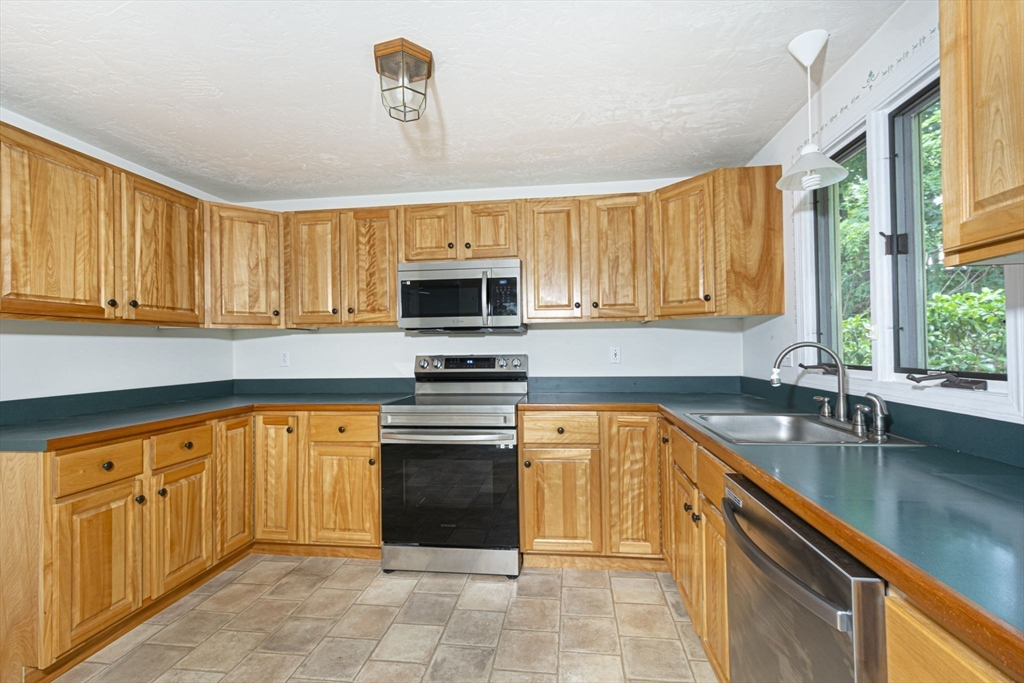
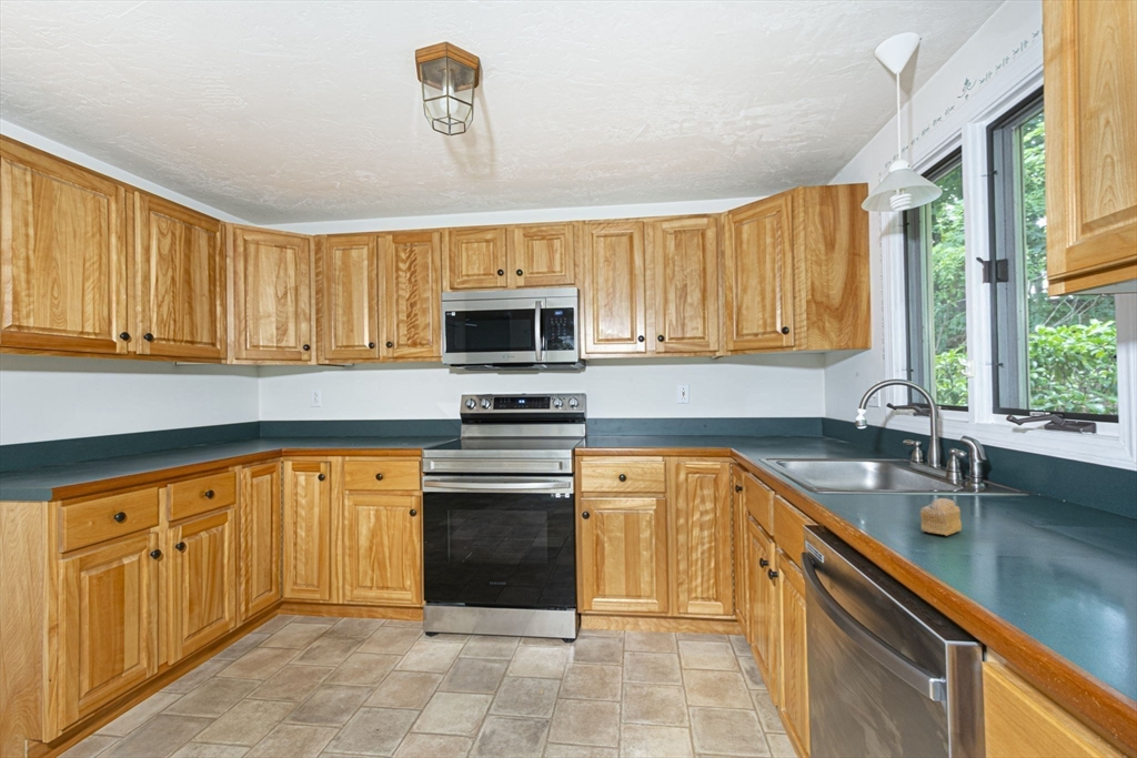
+ cake slice (940, 515)
